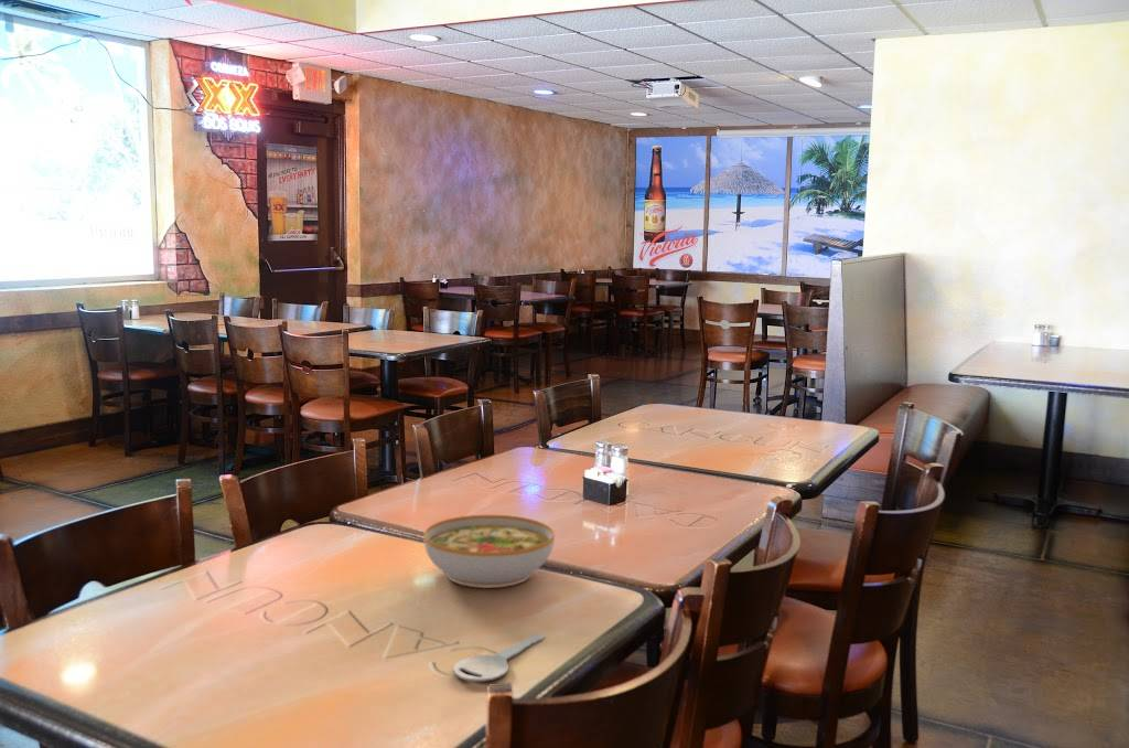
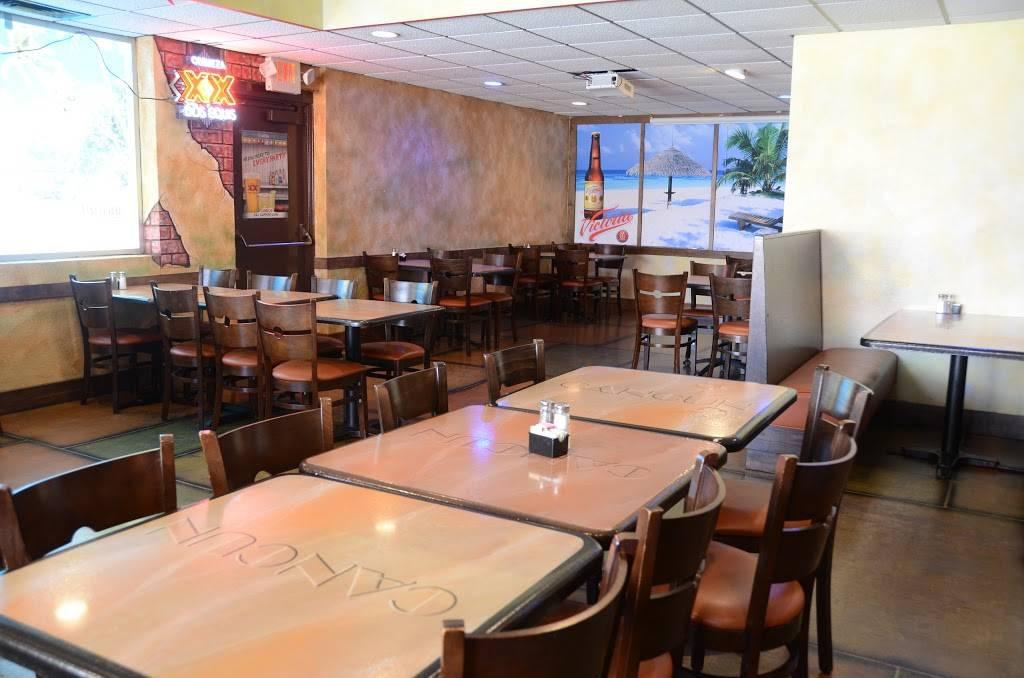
- key (505, 655)
- bowl (488, 552)
